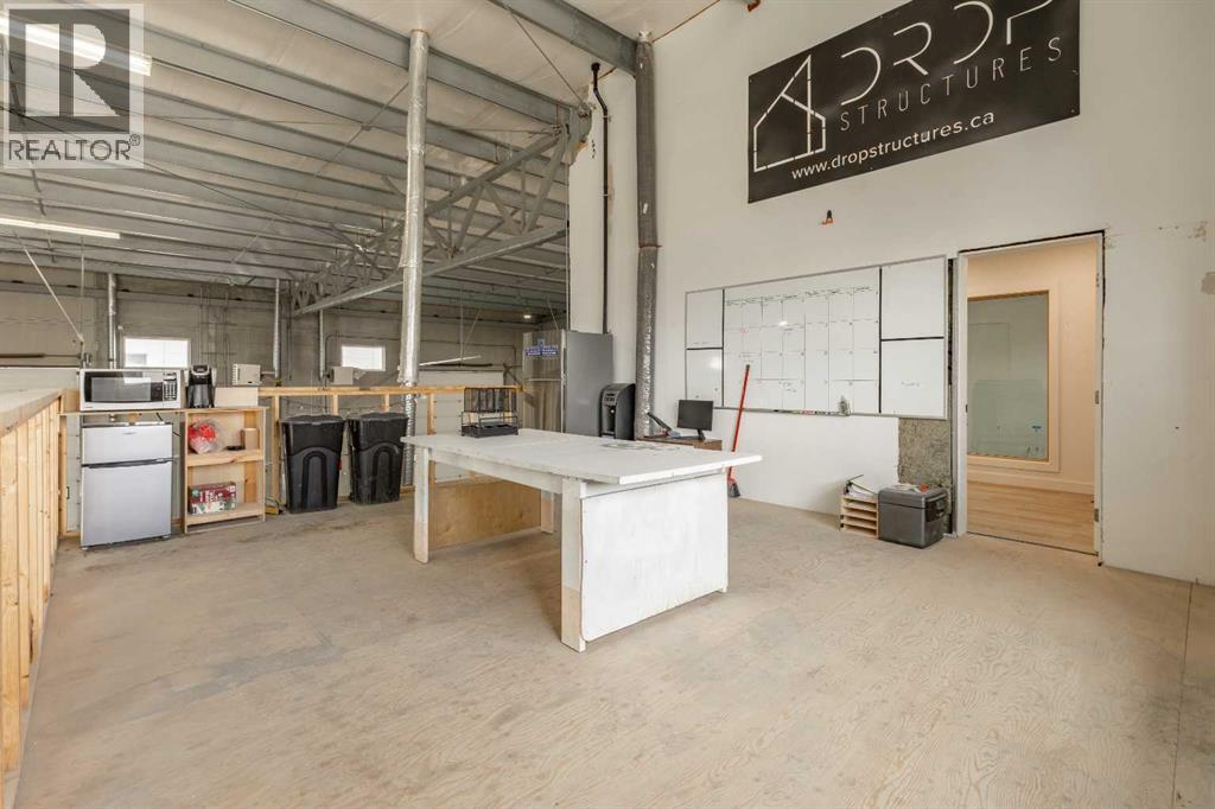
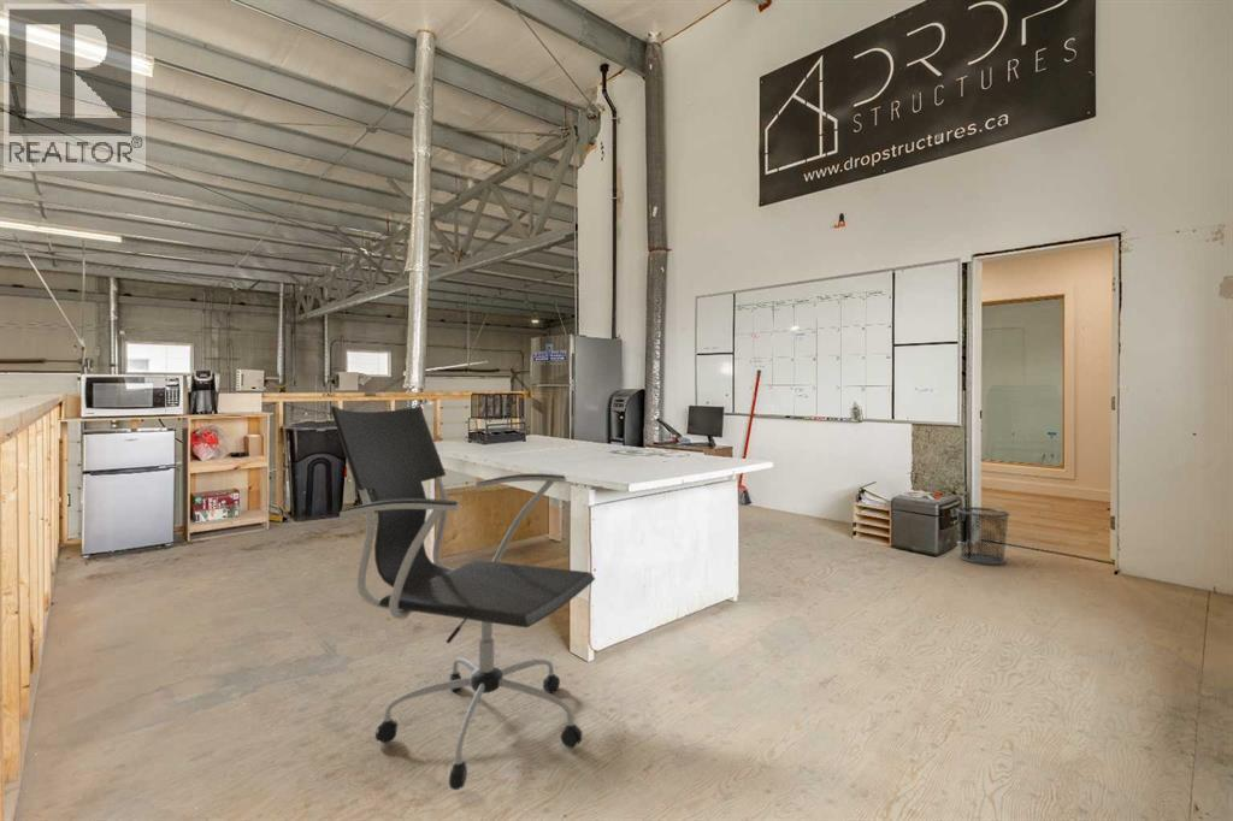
+ waste bin (981, 534)
+ office chair (466, 565)
